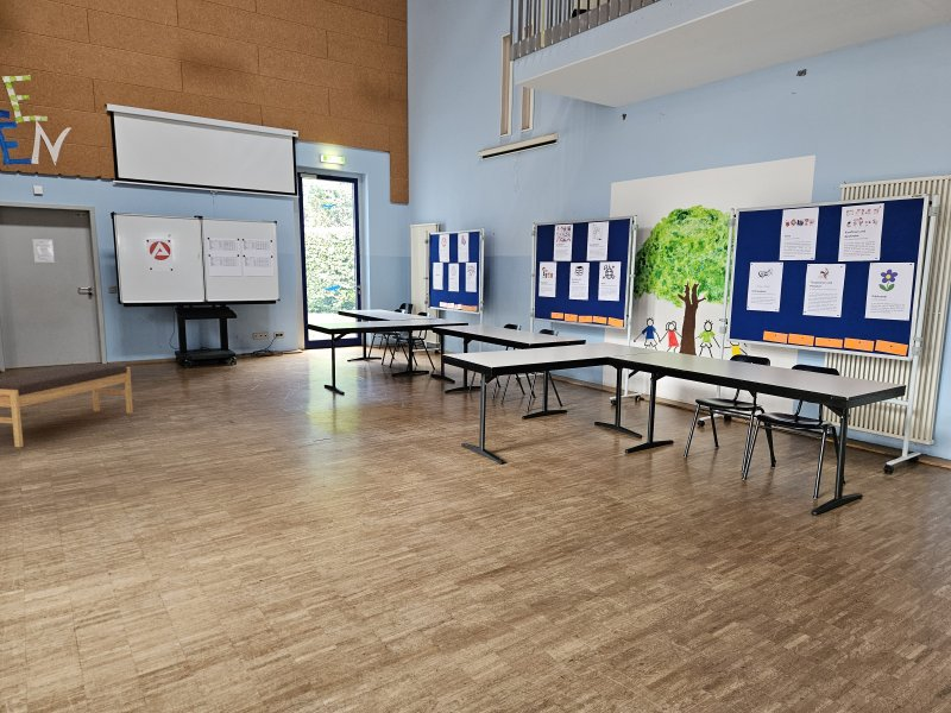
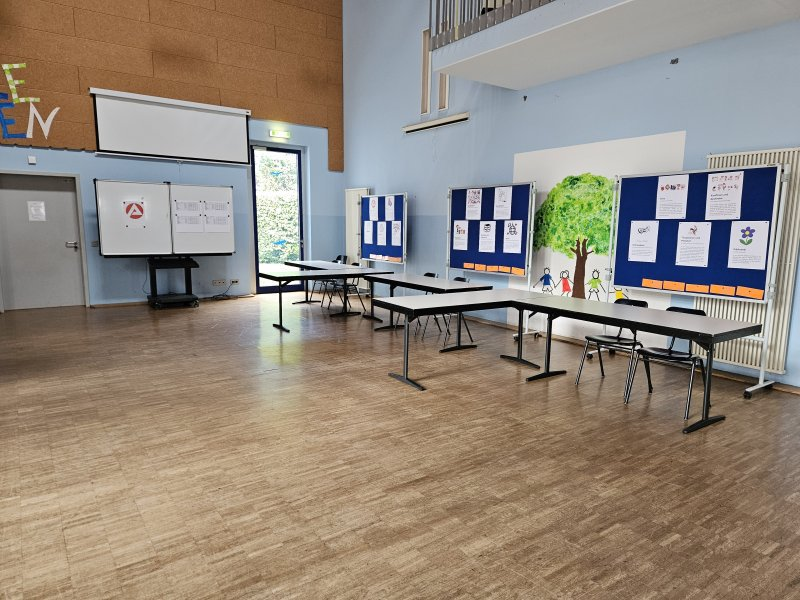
- bench (59, 397)
